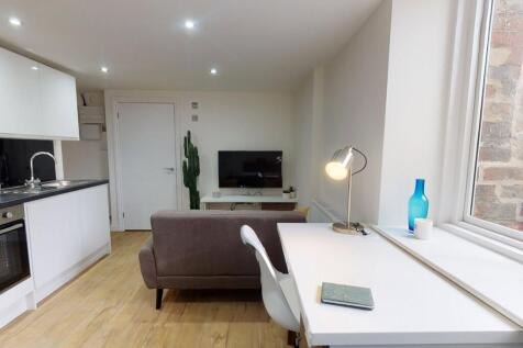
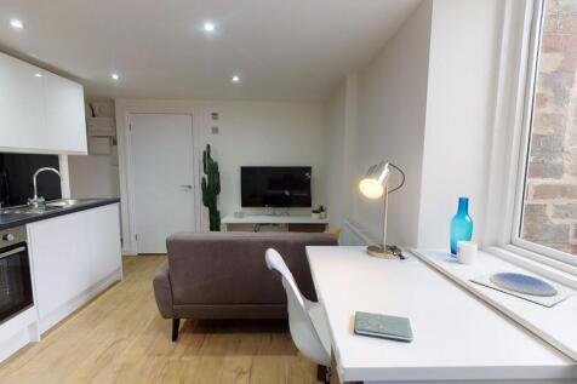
+ plate (521, 281)
